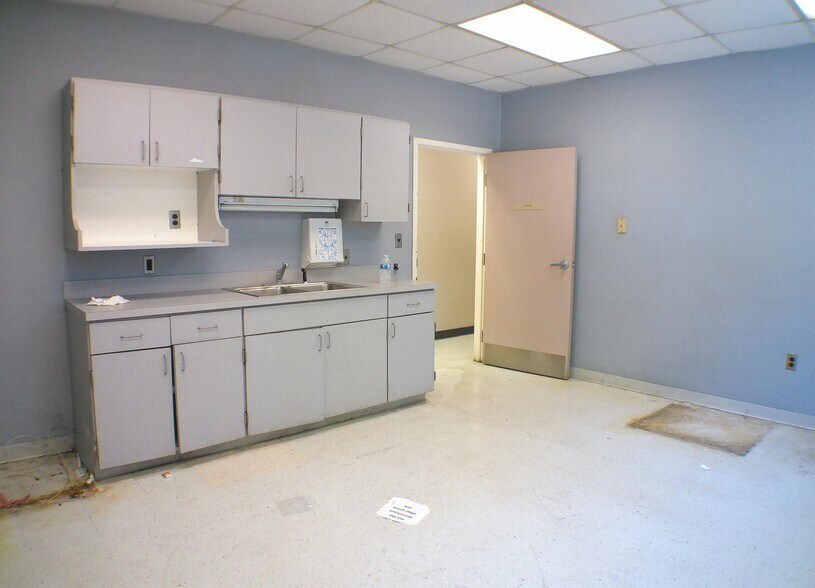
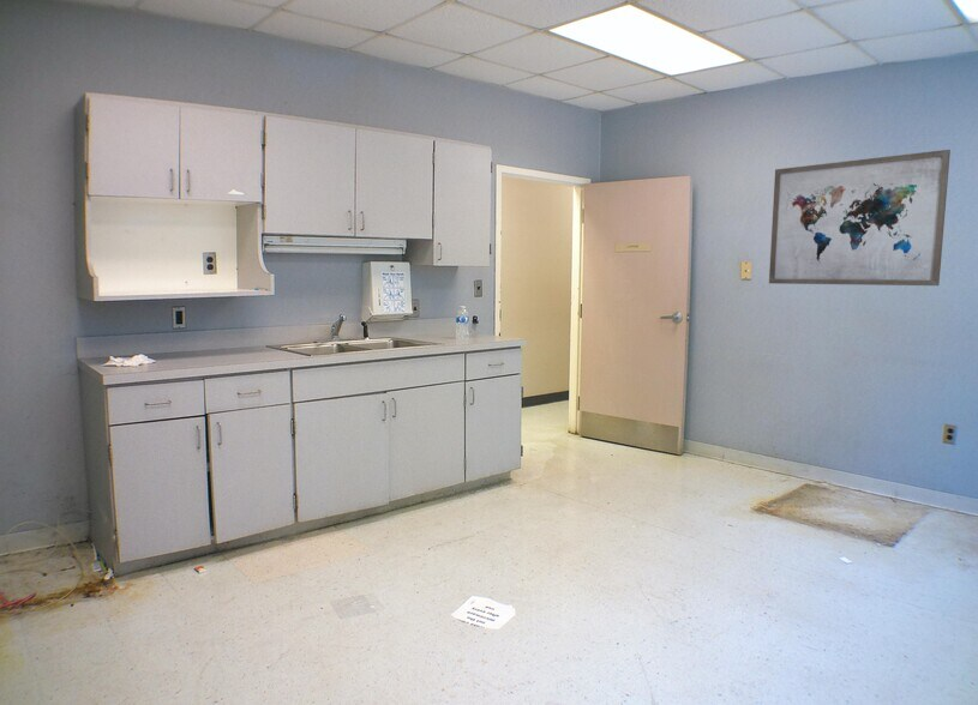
+ wall art (850, 223)
